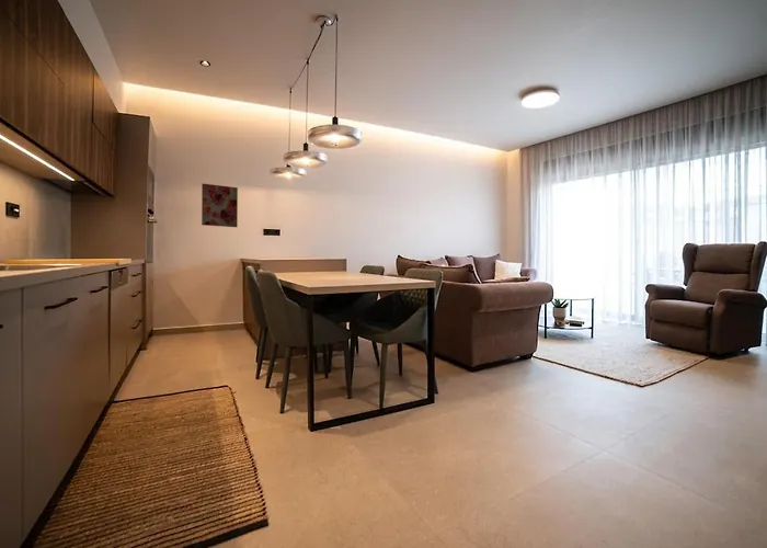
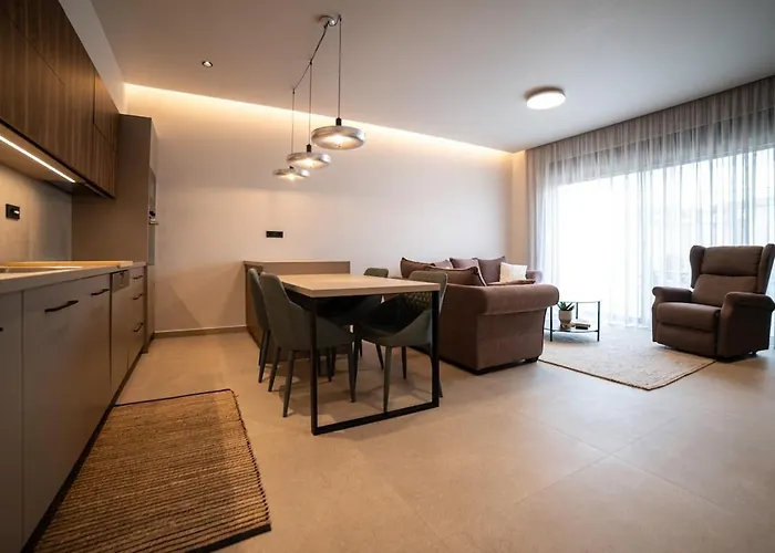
- wall art (219, 205)
